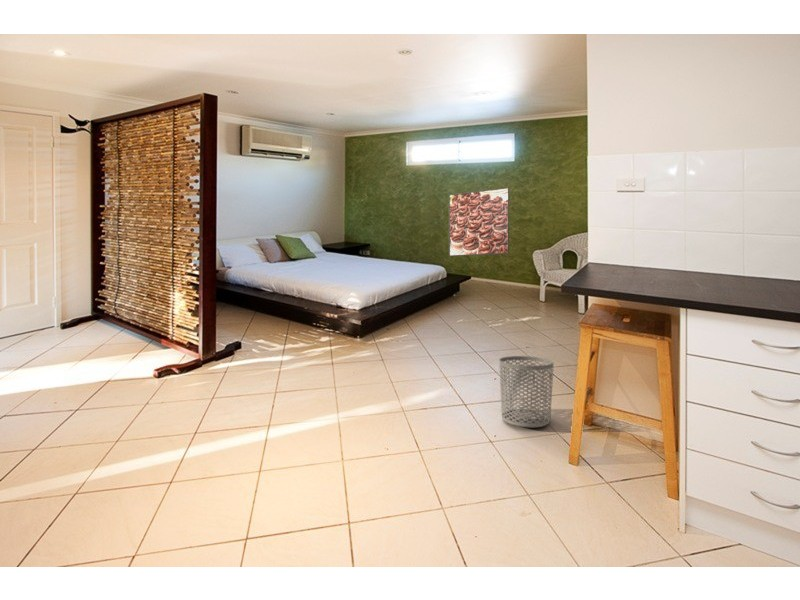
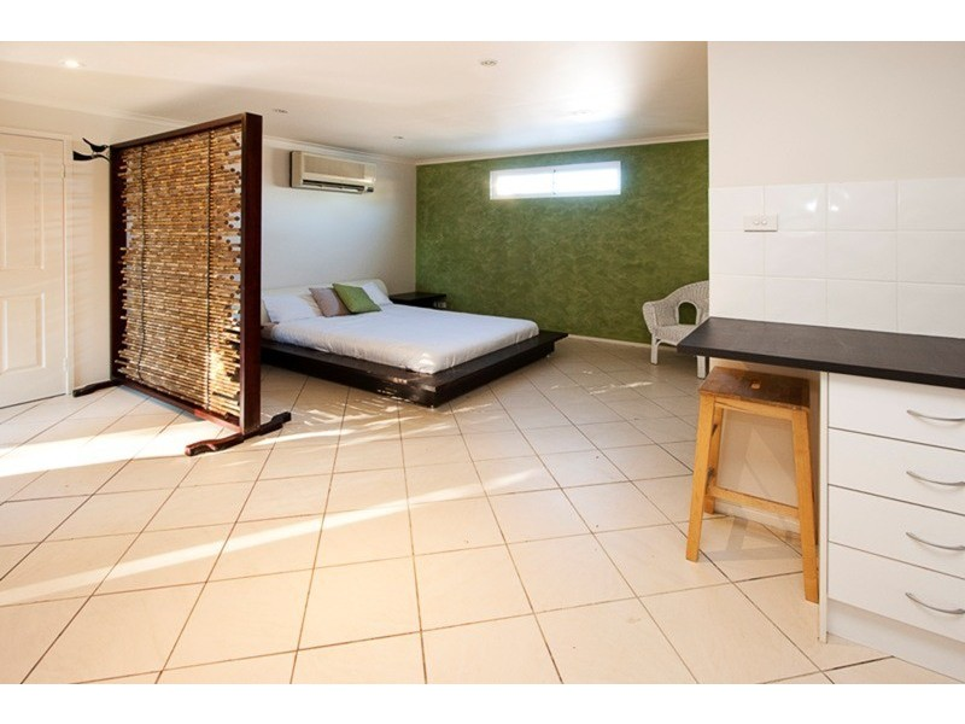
- waste bin (525, 390)
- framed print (477, 223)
